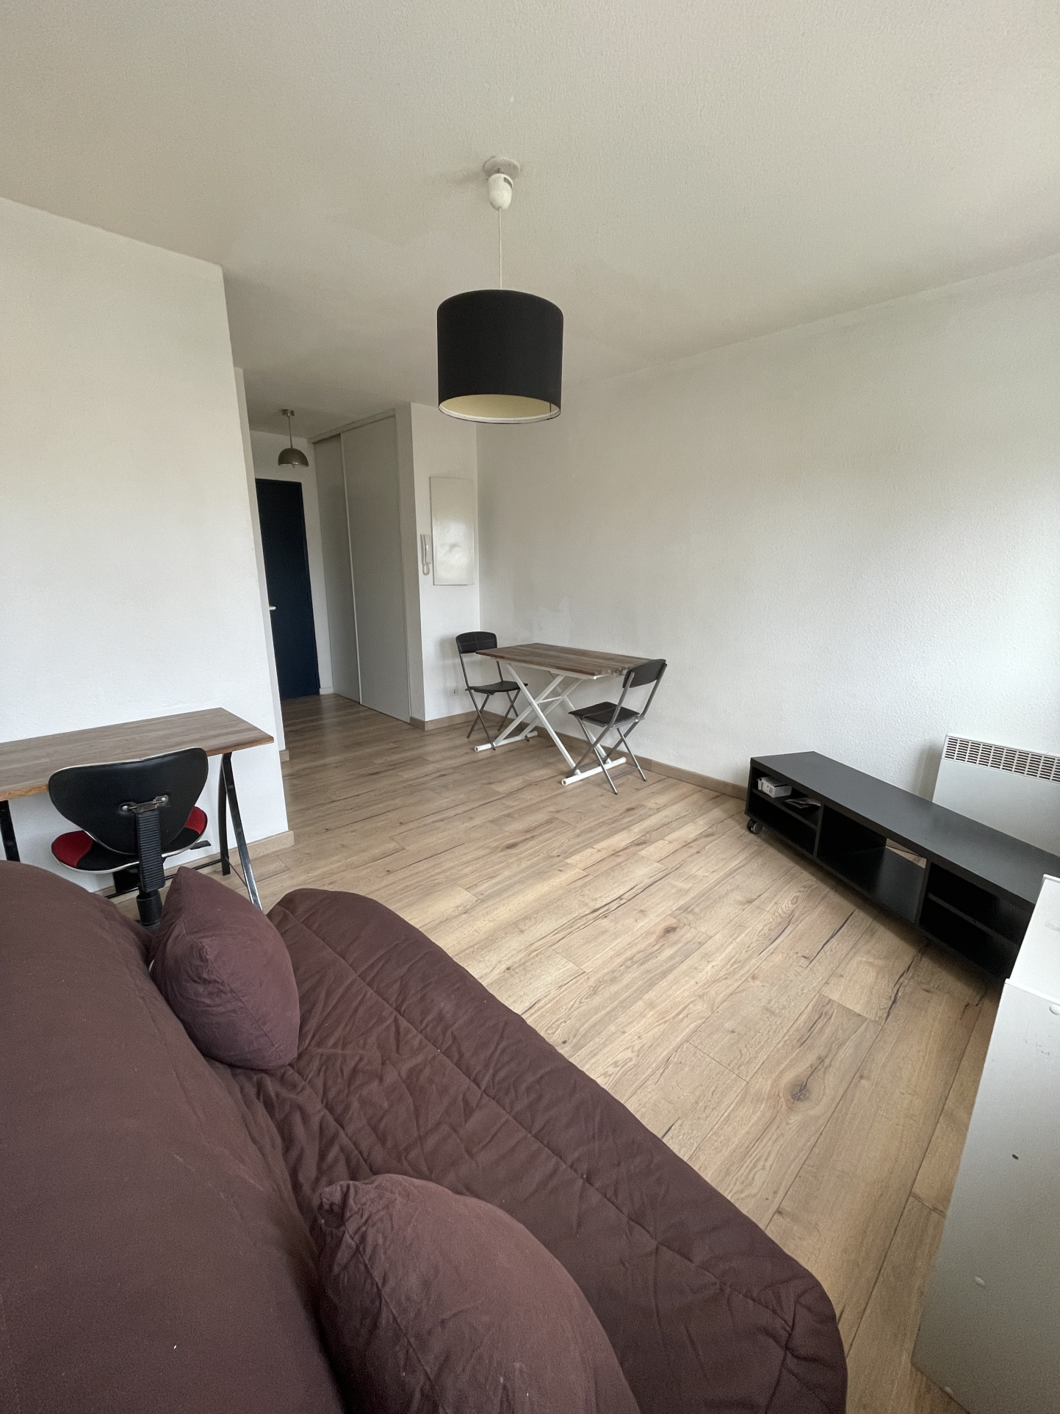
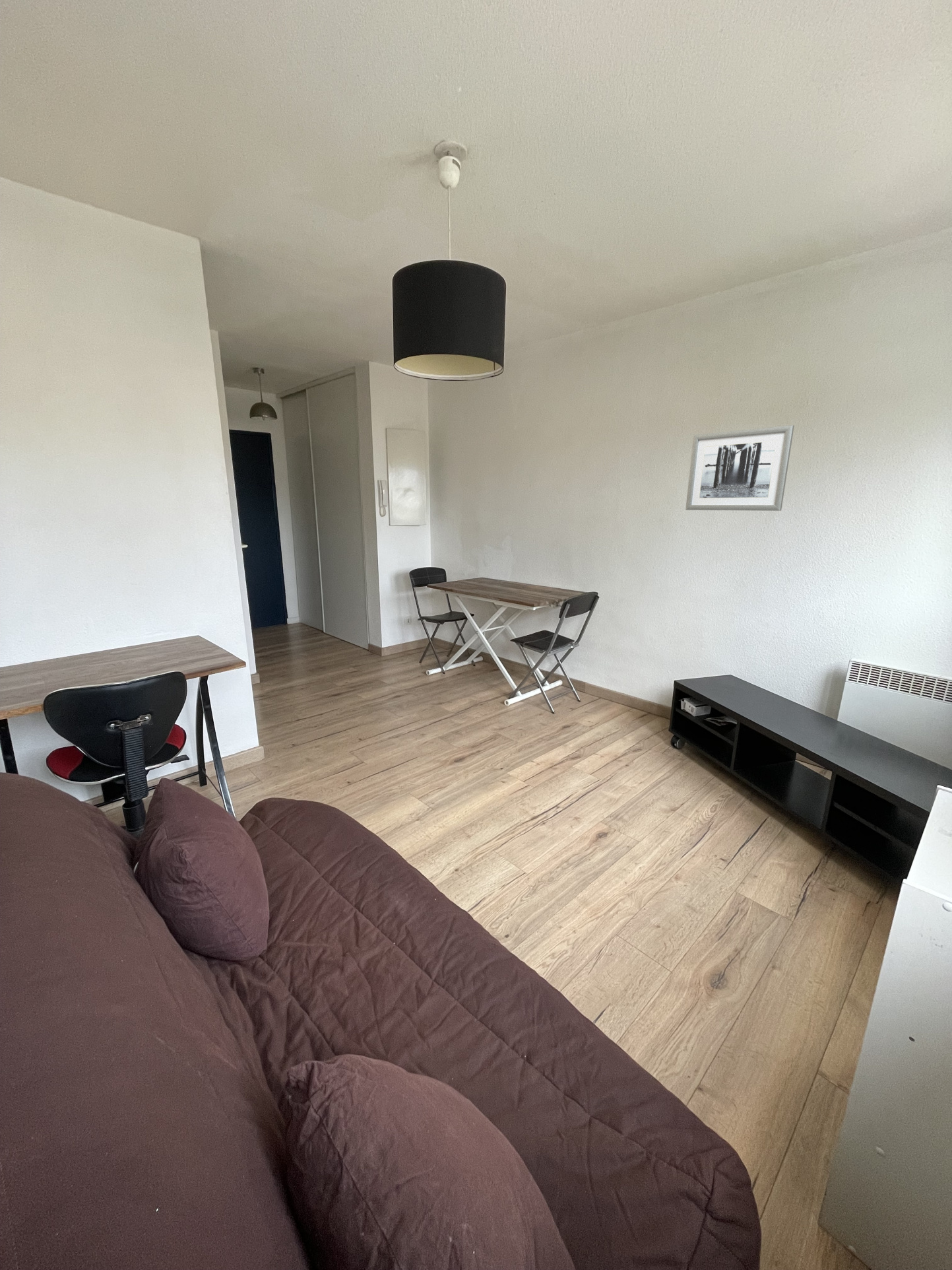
+ wall art (735, 471)
